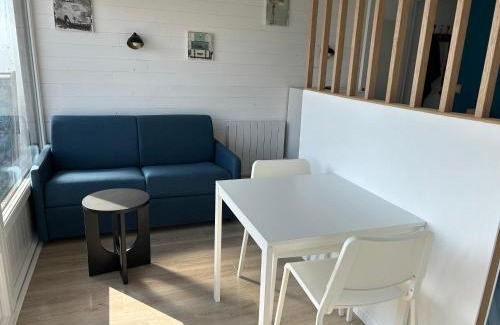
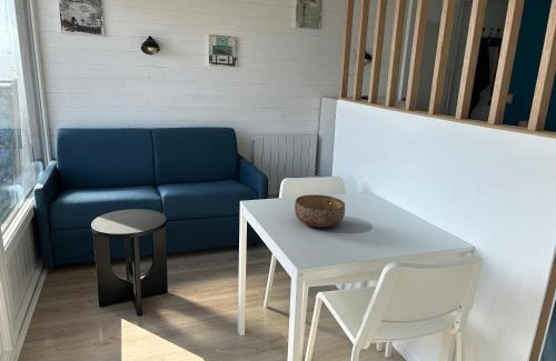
+ bowl (319, 212)
